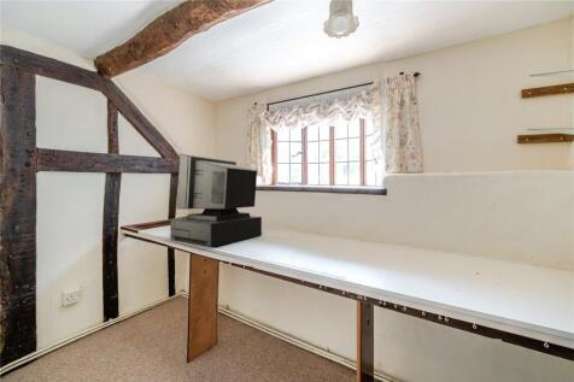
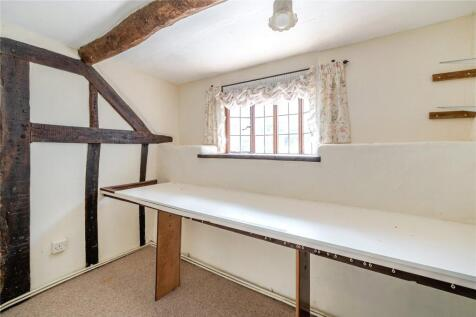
- monitor (219, 196)
